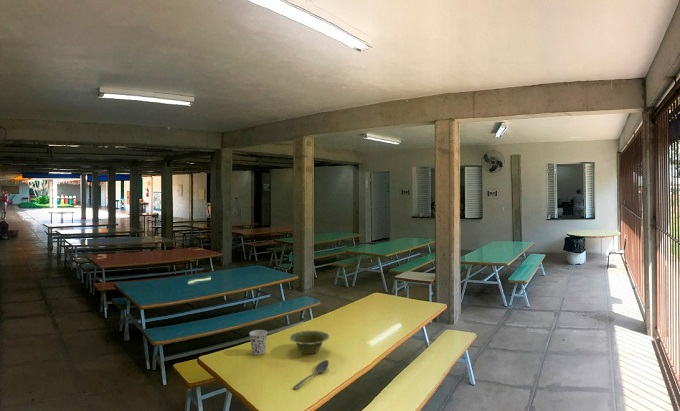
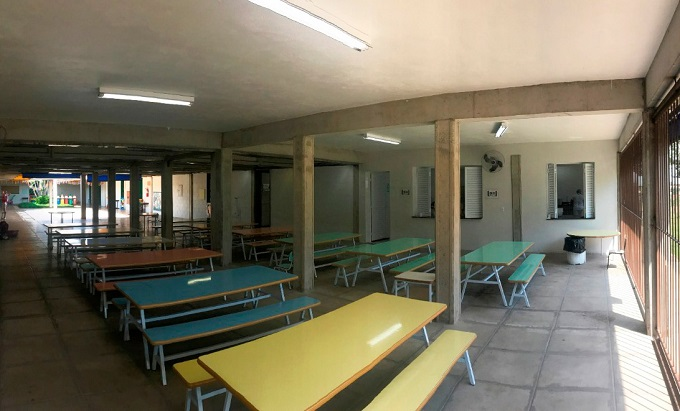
- cup (258, 342)
- dish (309, 344)
- stirrer (311, 374)
